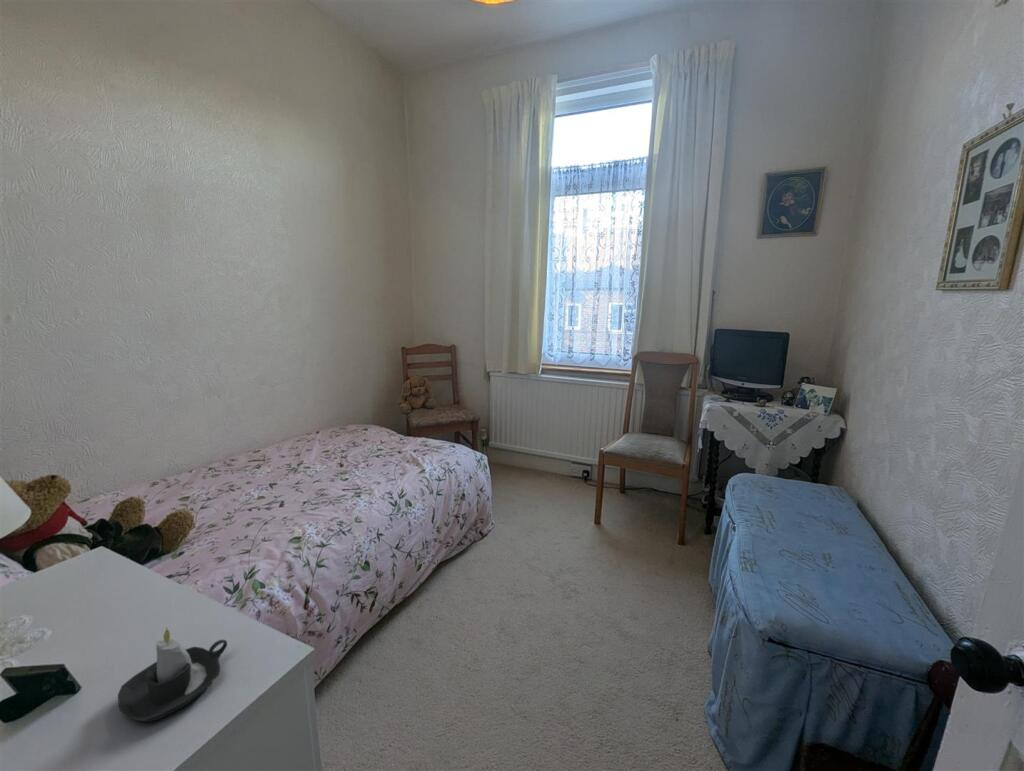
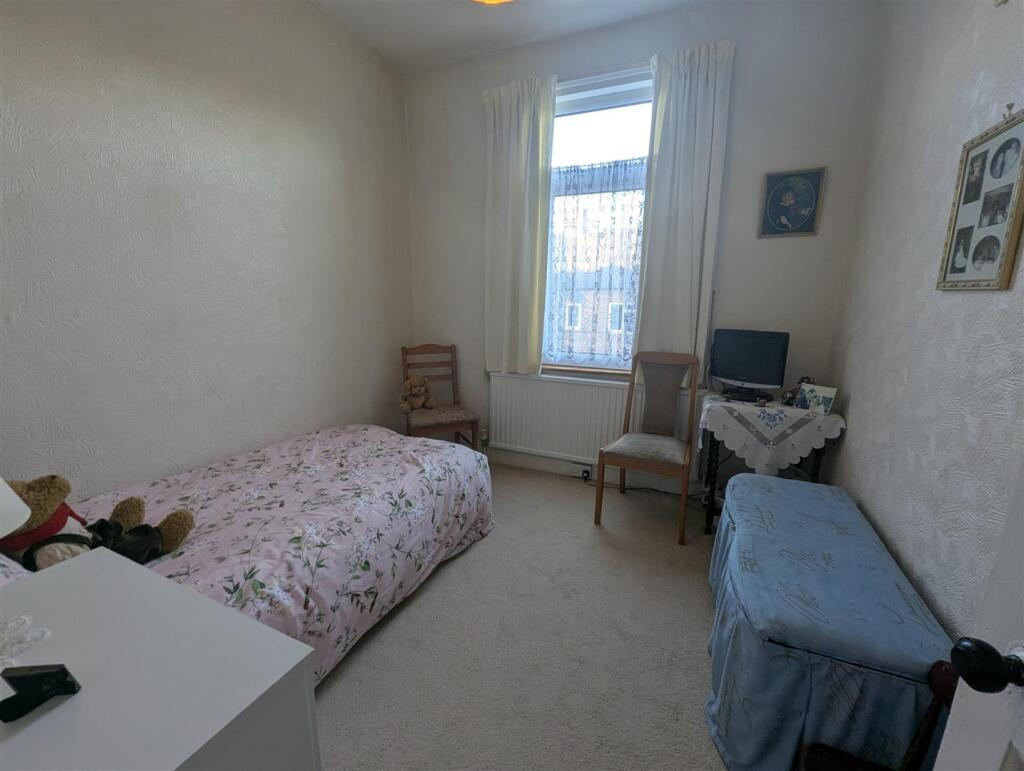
- candle (175, 655)
